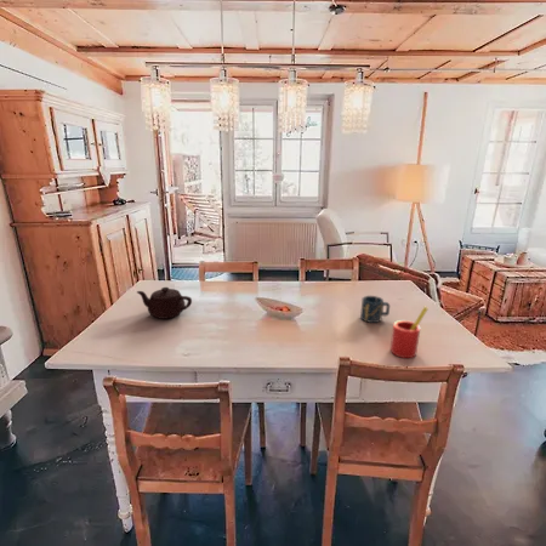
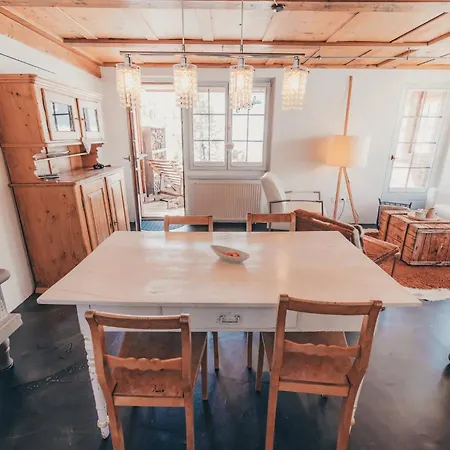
- straw (409, 329)
- cup (375, 308)
- teapot (164, 301)
